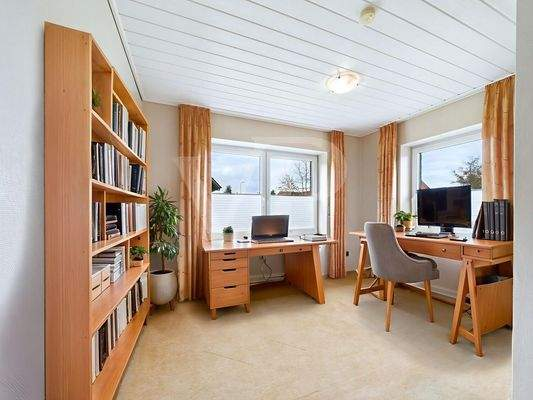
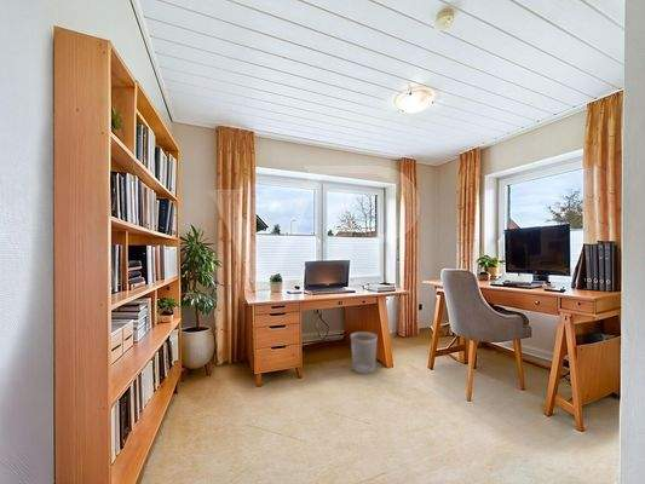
+ wastebasket (363, 352)
